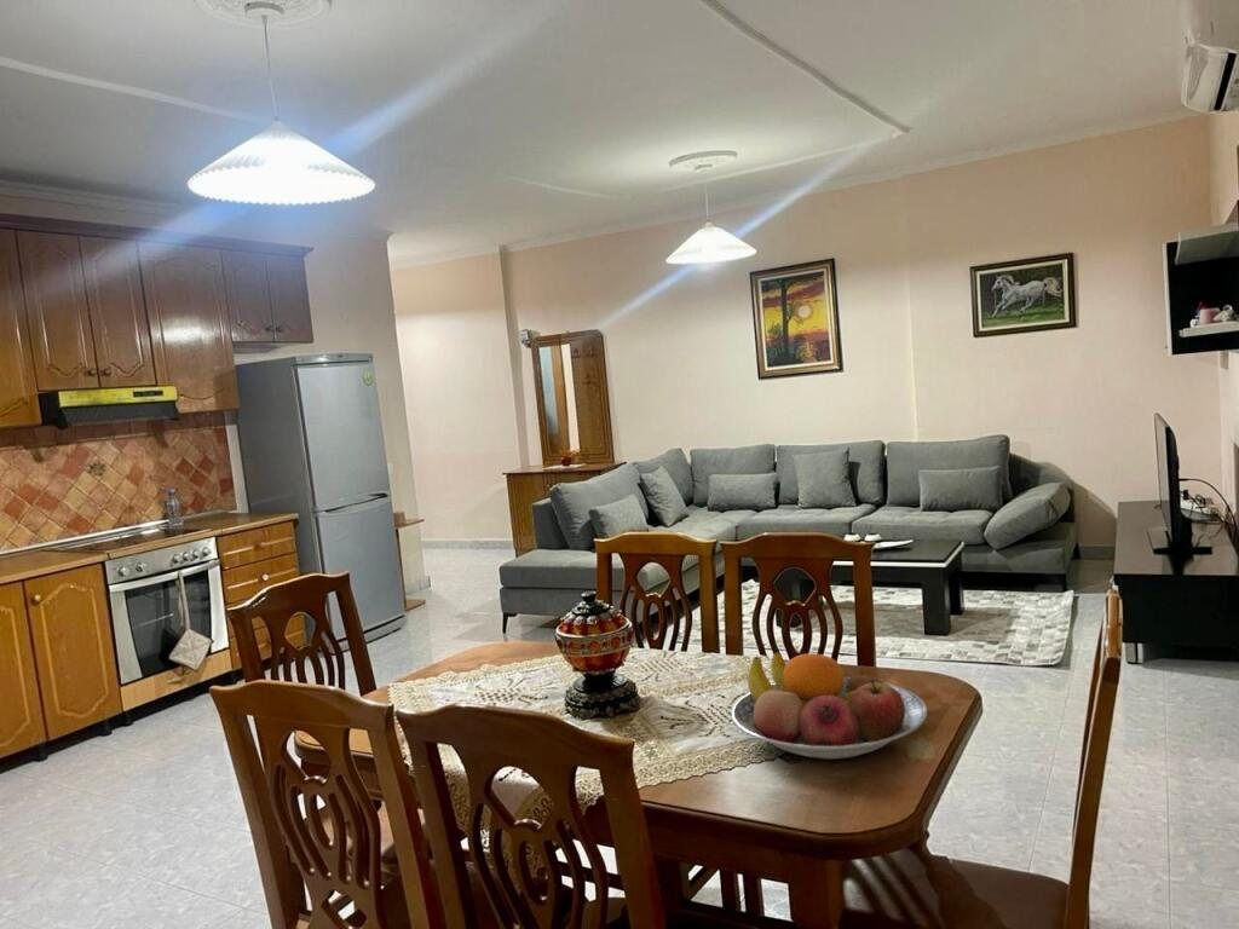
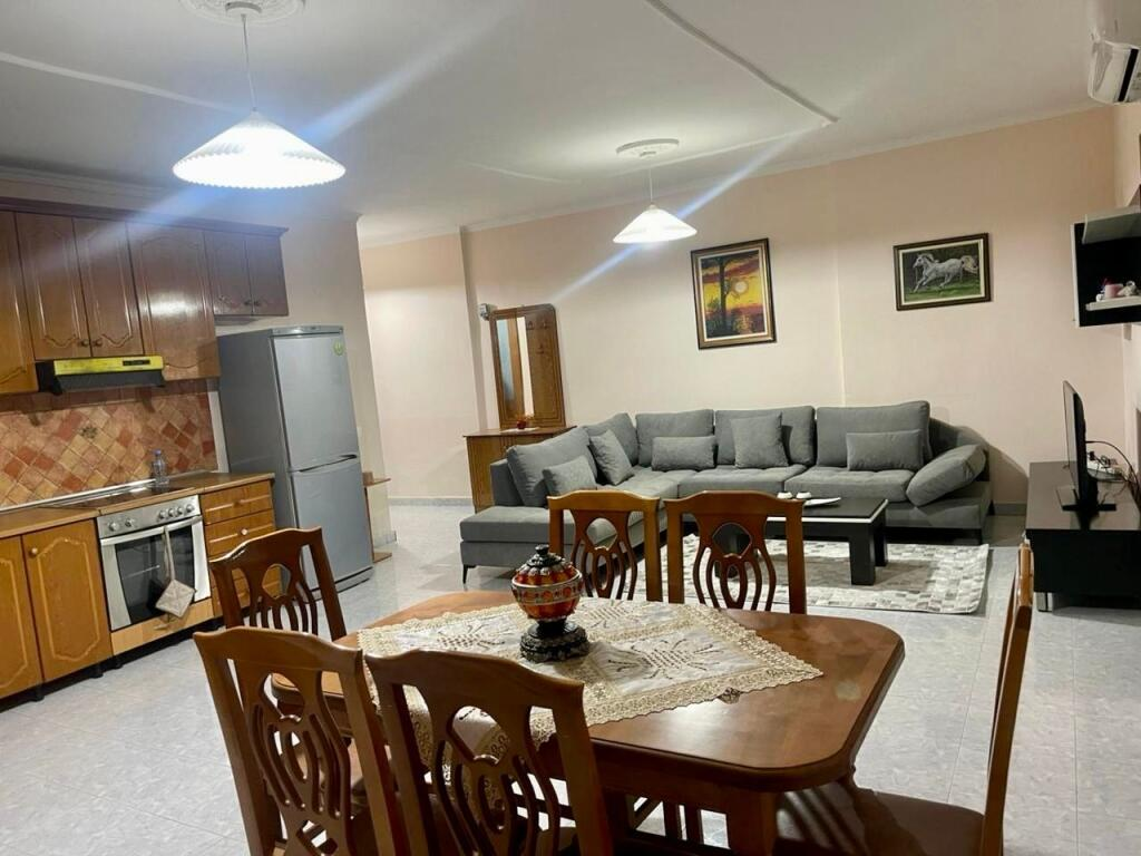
- fruit bowl (825, 700)
